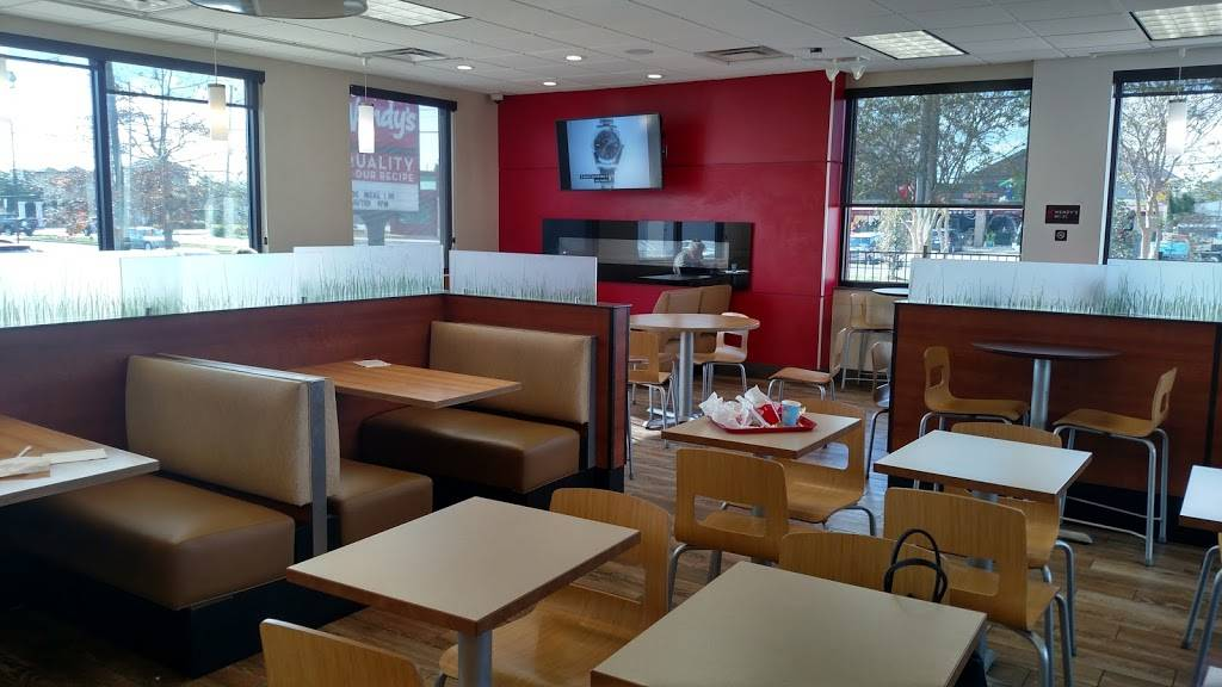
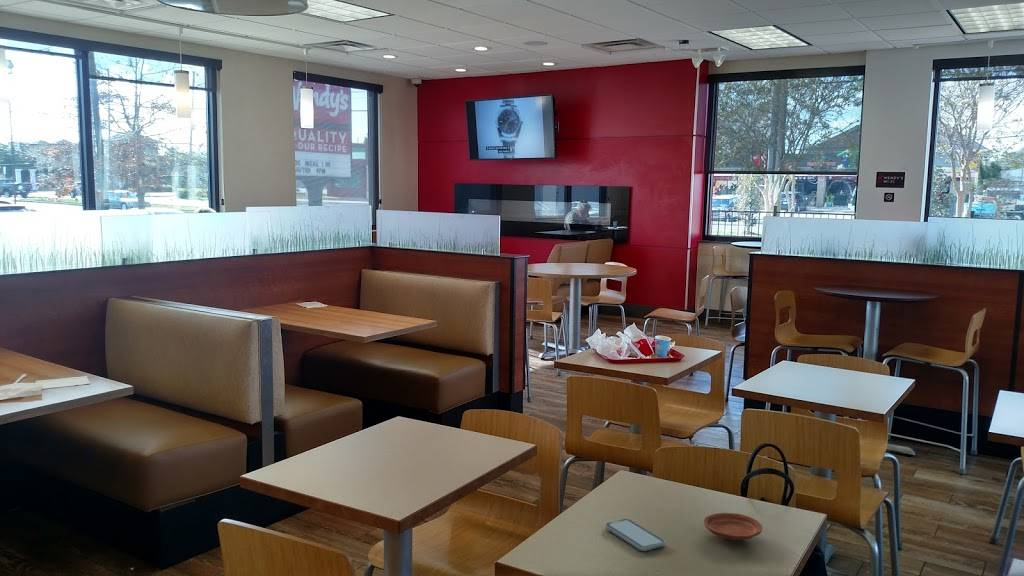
+ smartphone (634, 534)
+ plate (732, 530)
